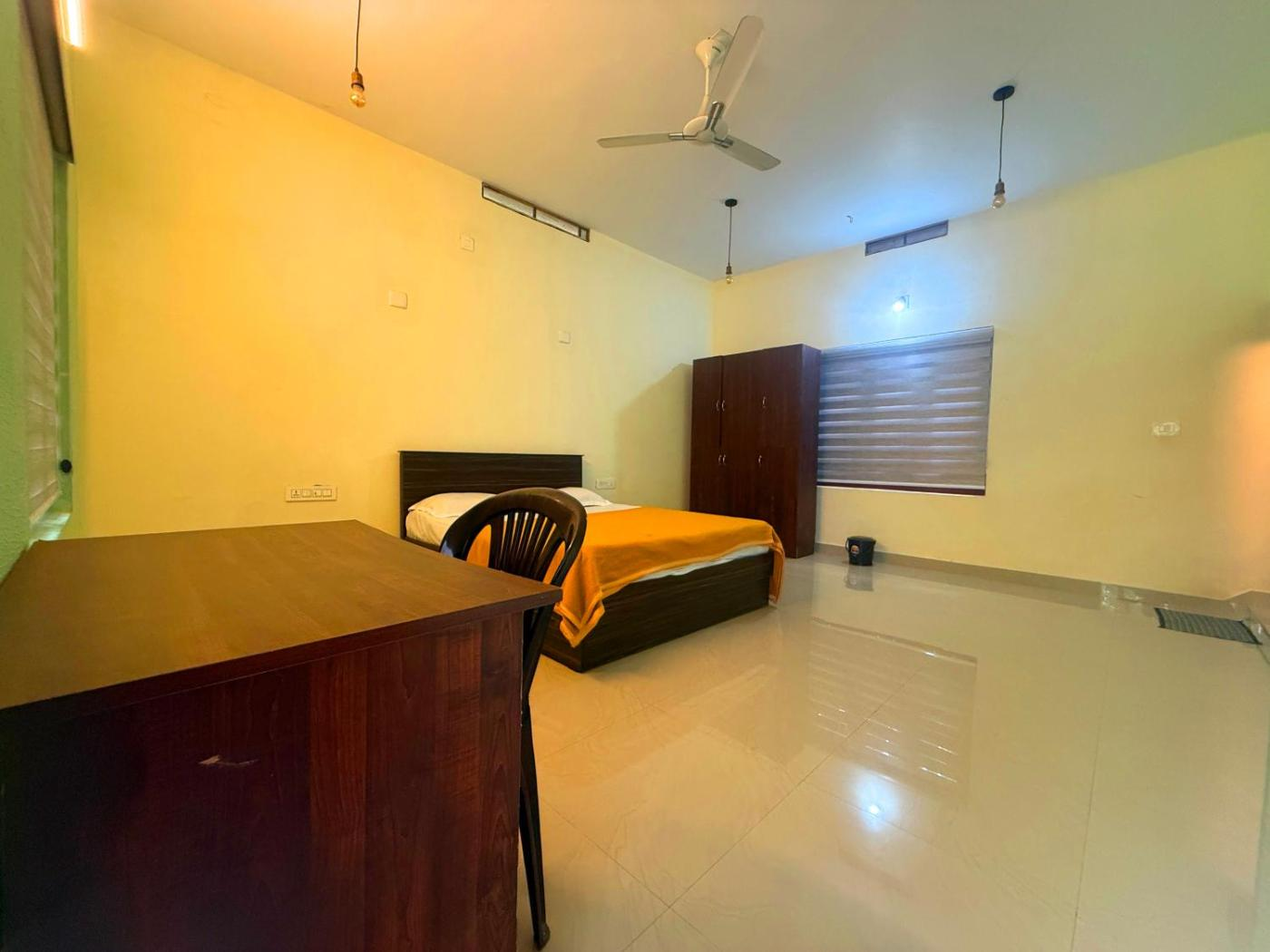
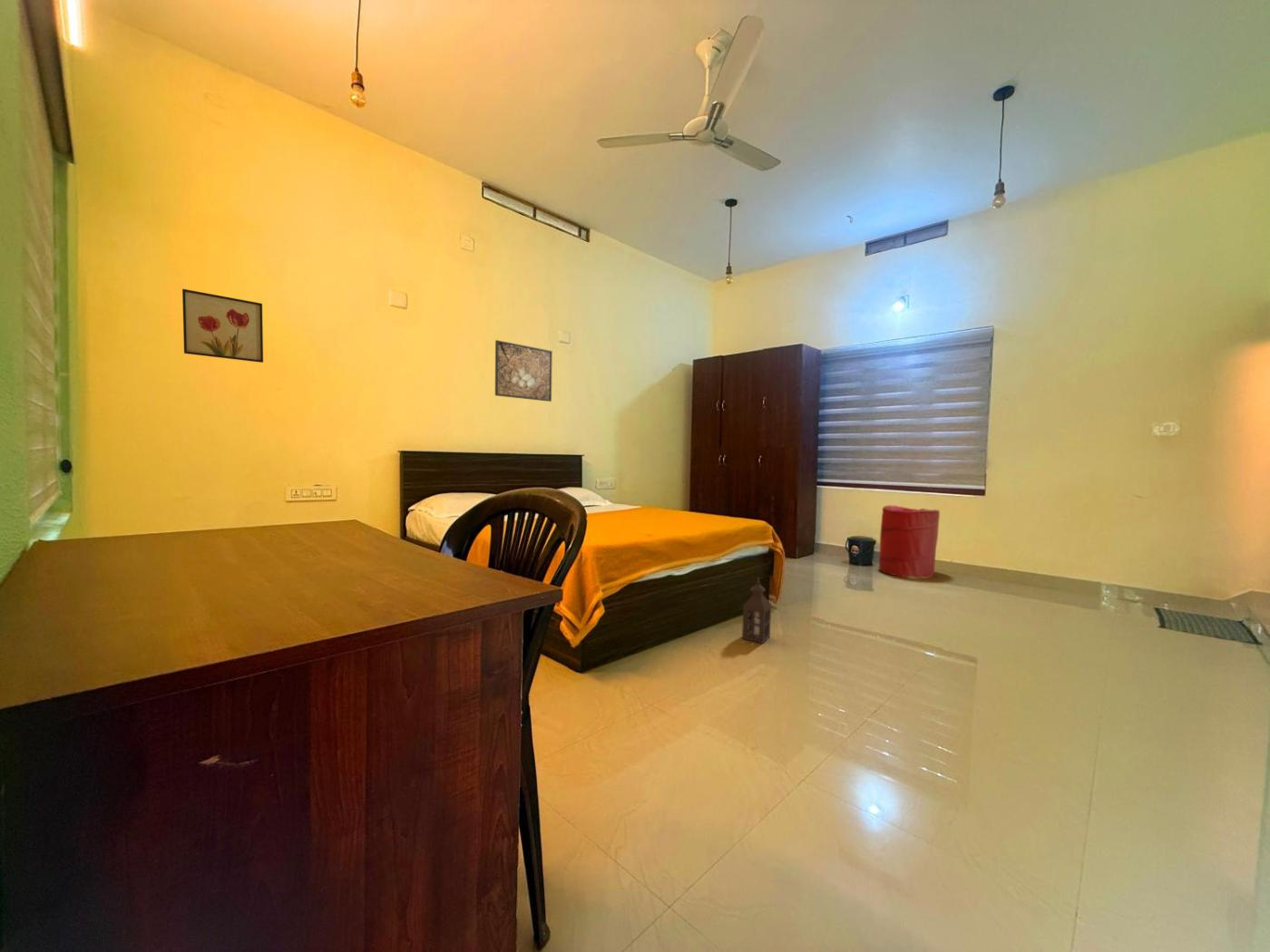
+ lantern (757, 607)
+ laundry hamper (908, 539)
+ wall art (224, 327)
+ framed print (524, 372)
